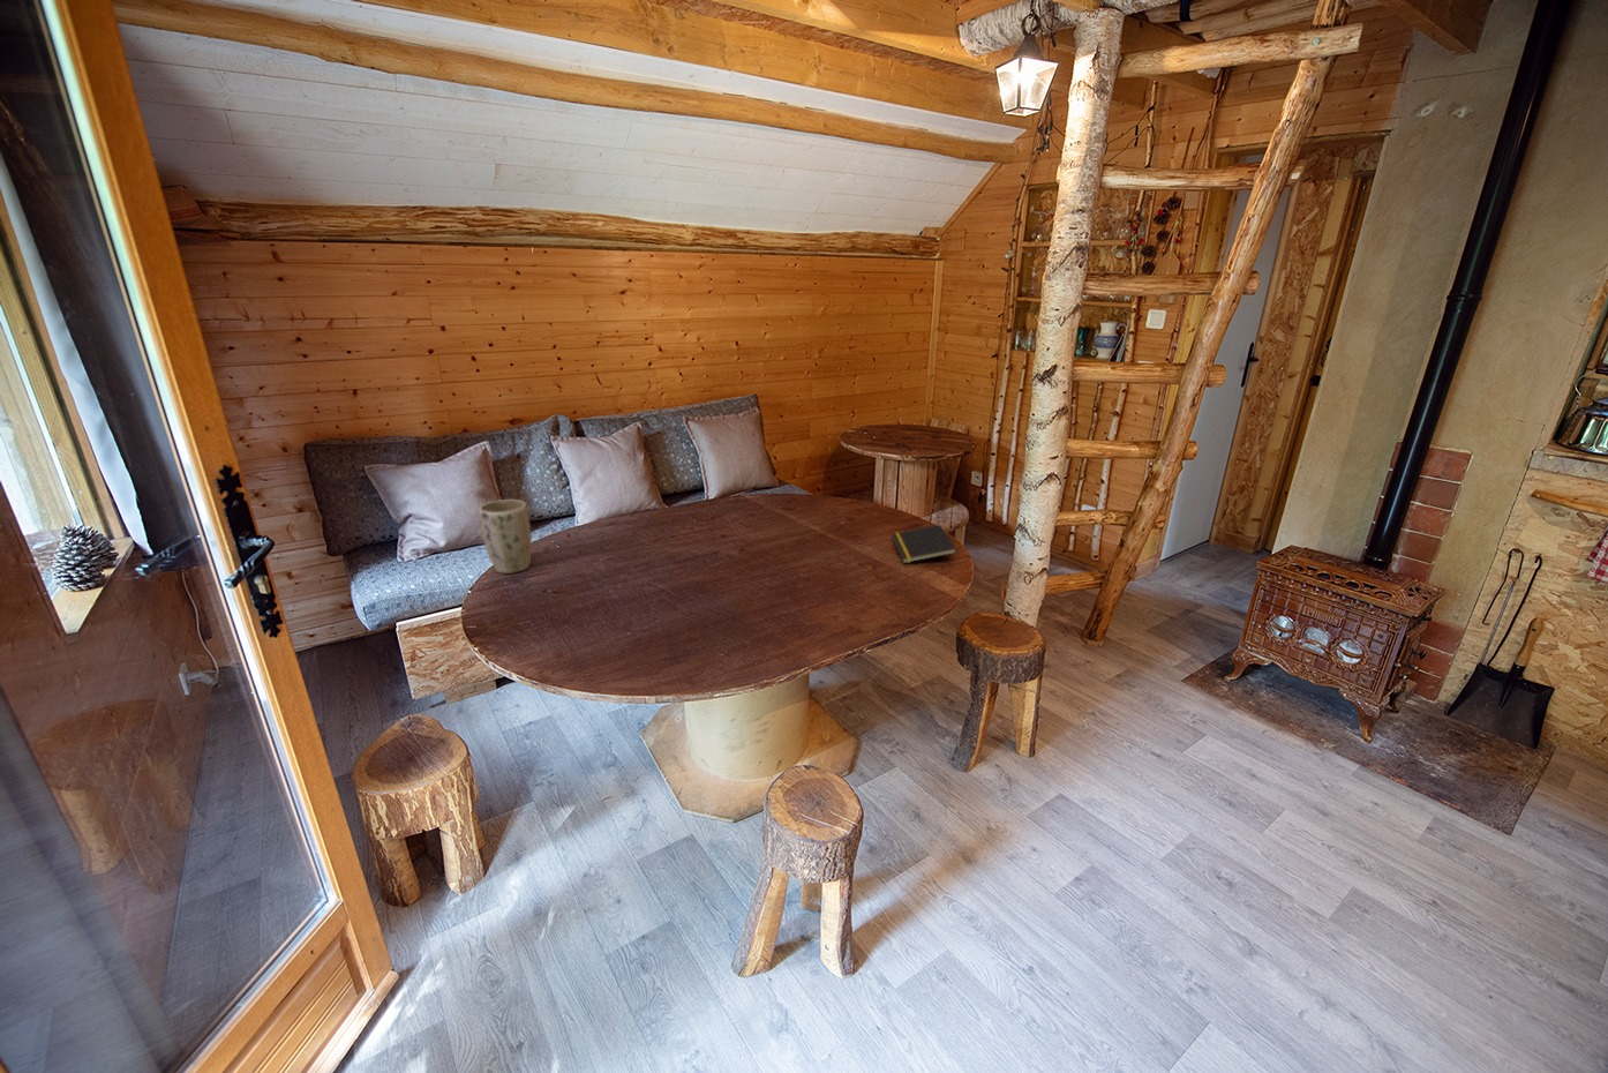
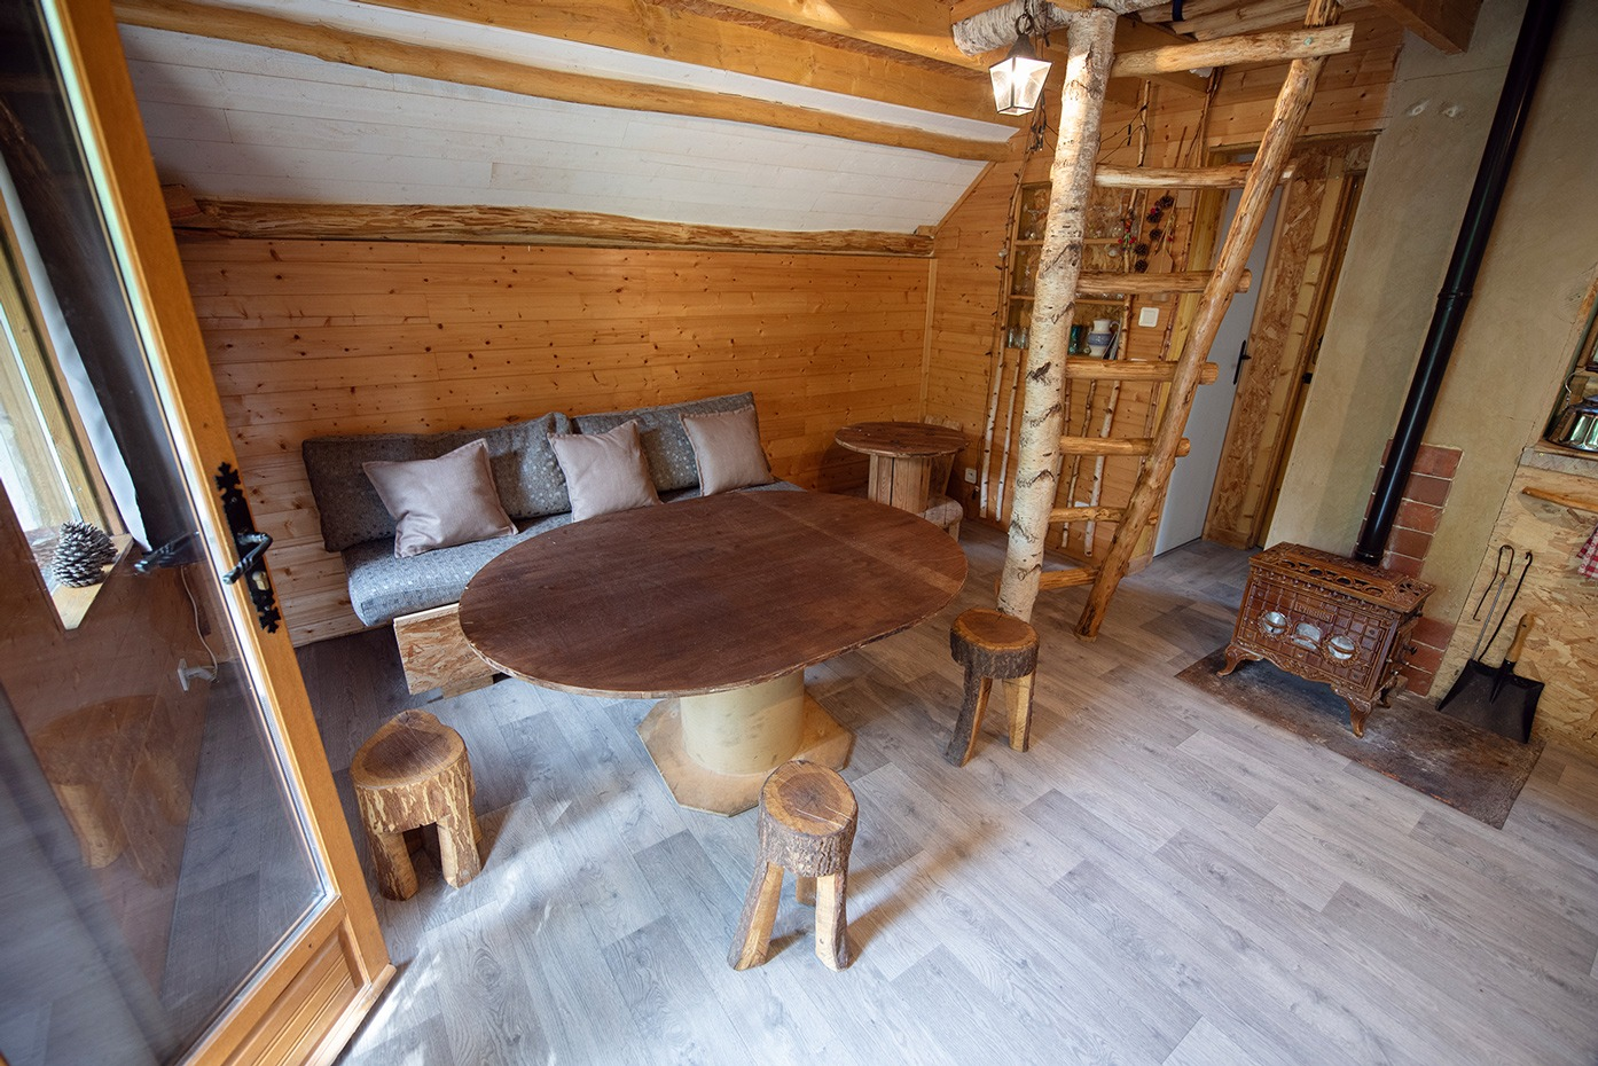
- plant pot (508, 536)
- notepad (922, 542)
